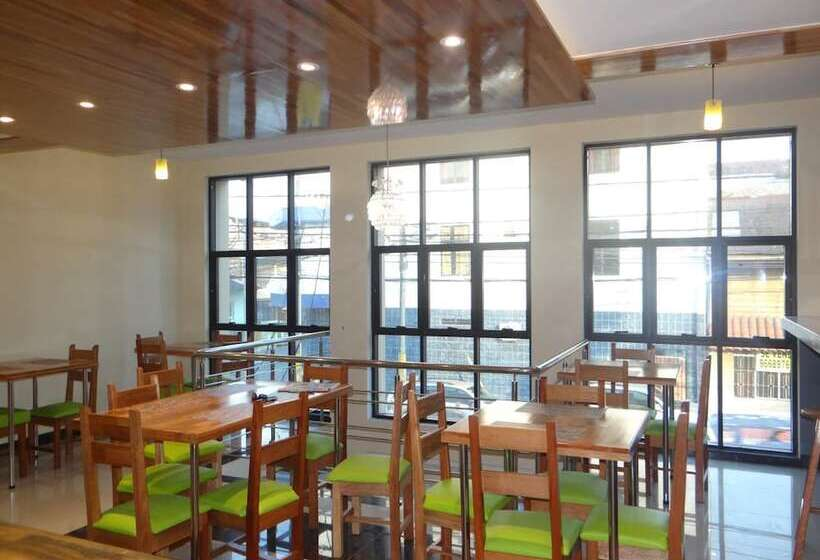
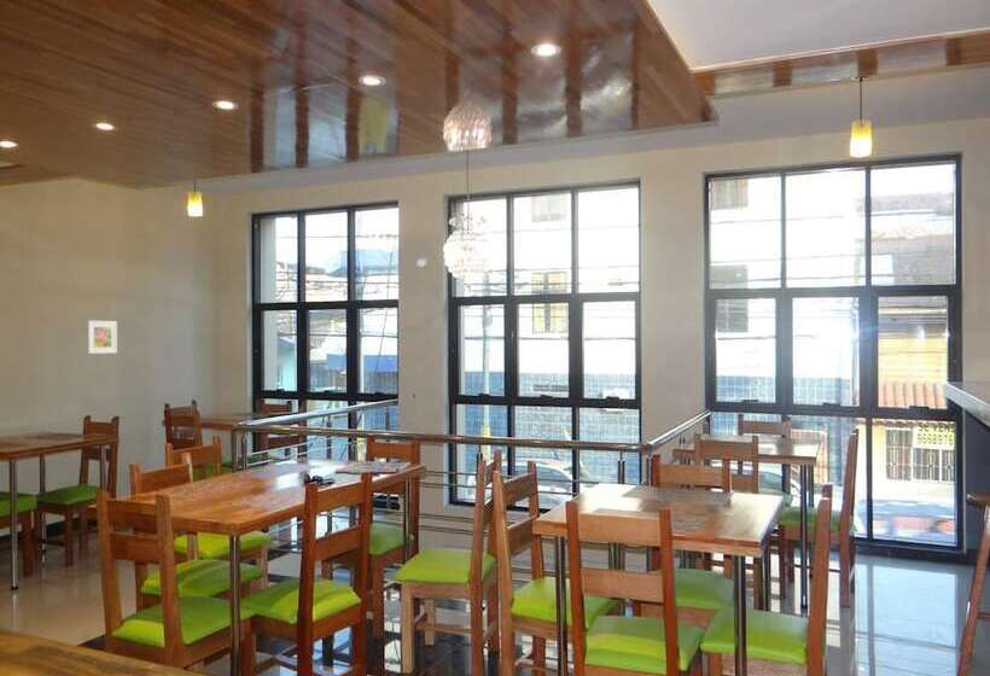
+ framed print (101, 337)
